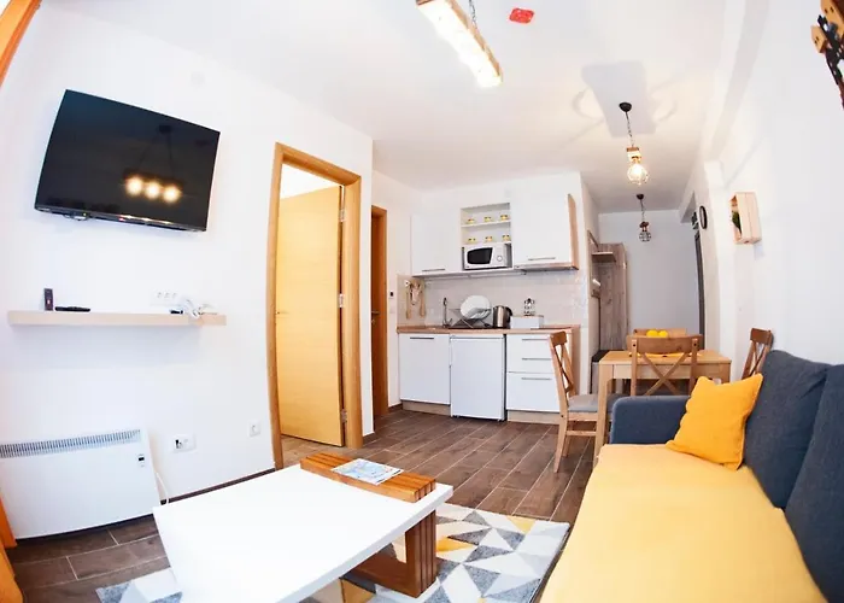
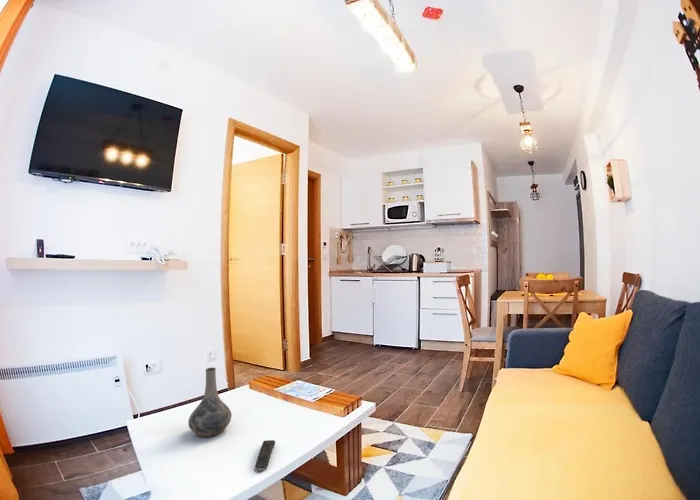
+ remote control (265, 454)
+ decorative vase (210, 399)
